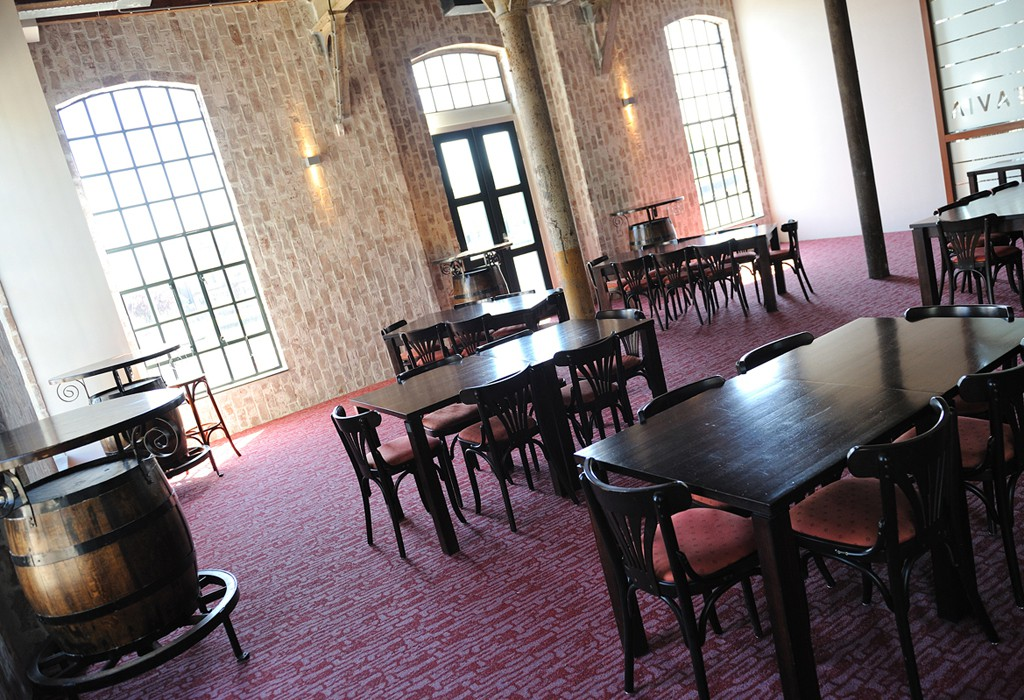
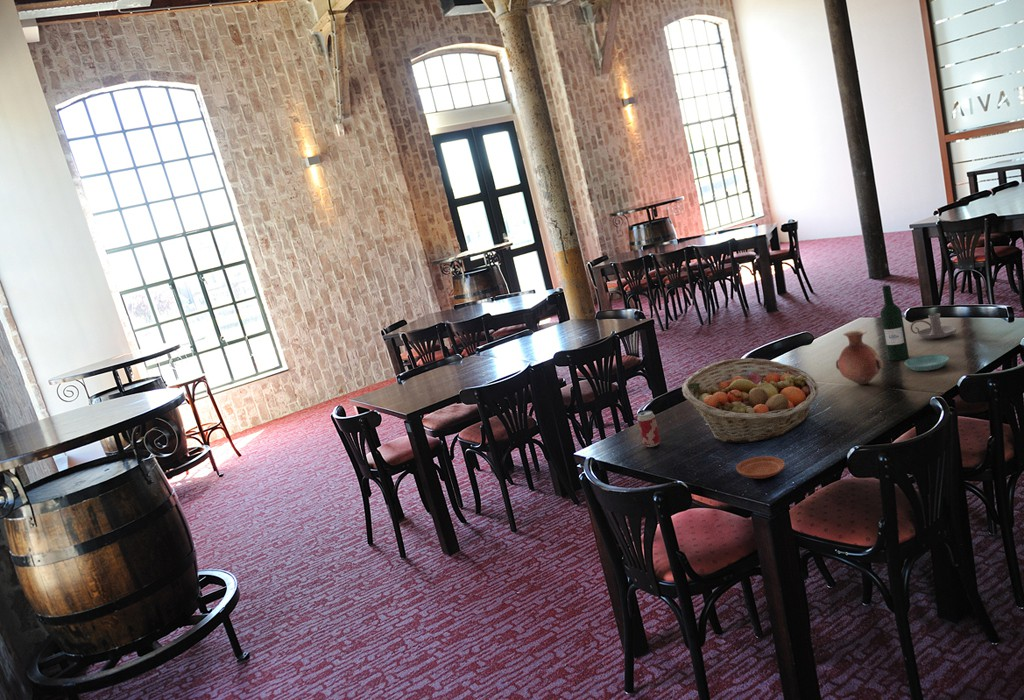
+ vase (857, 358)
+ wine bottle (892, 322)
+ saucer (926, 363)
+ candle holder (931, 325)
+ fruit basket (750, 397)
+ beverage can (648, 429)
+ plate (761, 469)
